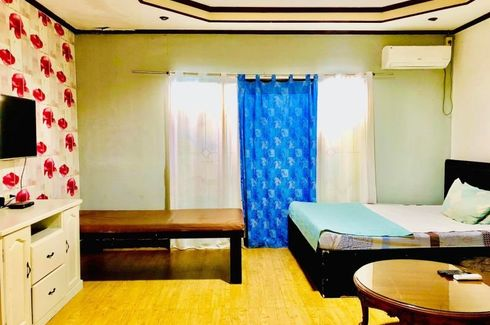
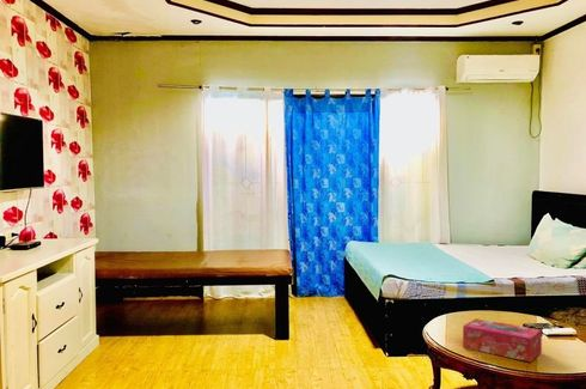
+ tissue box (501, 339)
